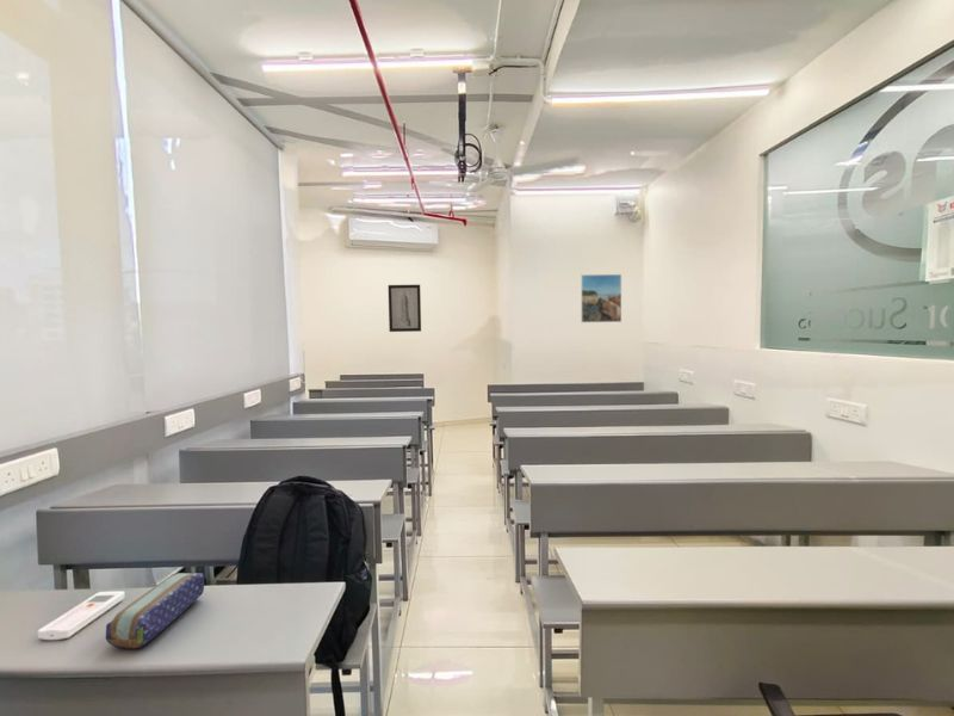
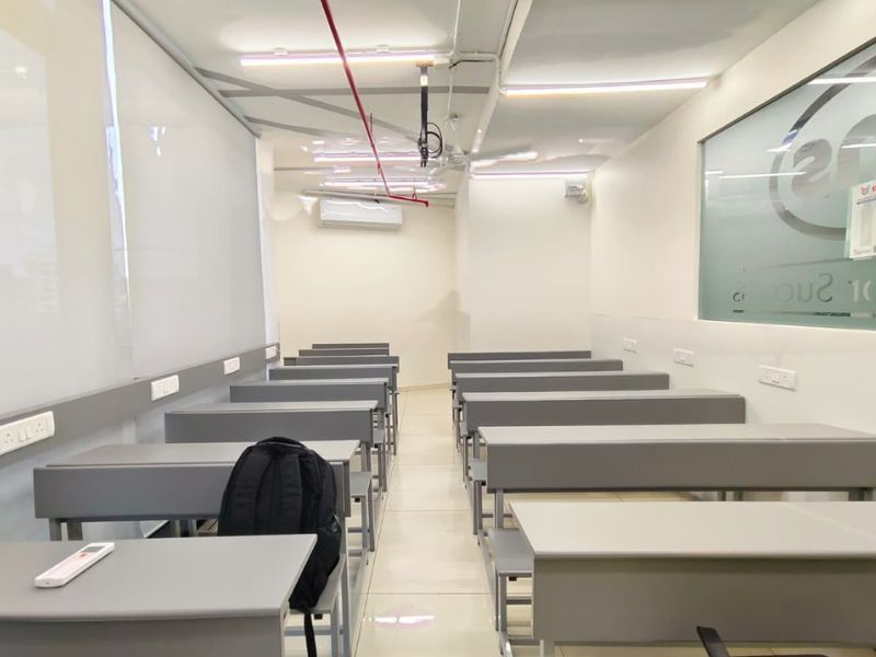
- wall art (404, 308)
- pencil case (157, 606)
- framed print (601, 298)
